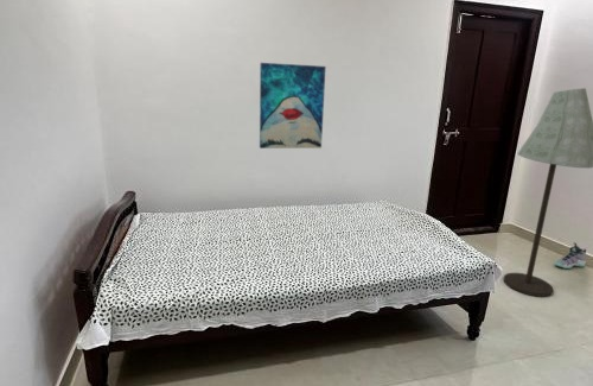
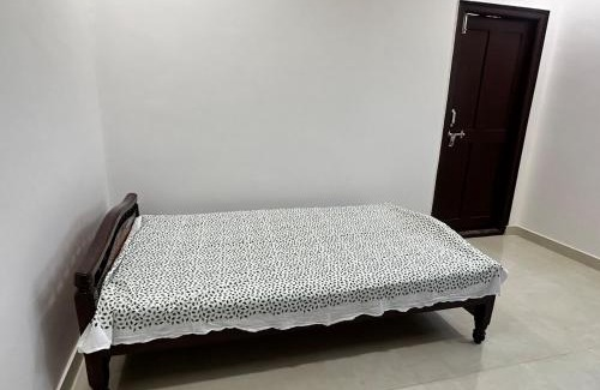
- floor lamp (547, 194)
- wall art (292, 107)
- sneaker (570, 254)
